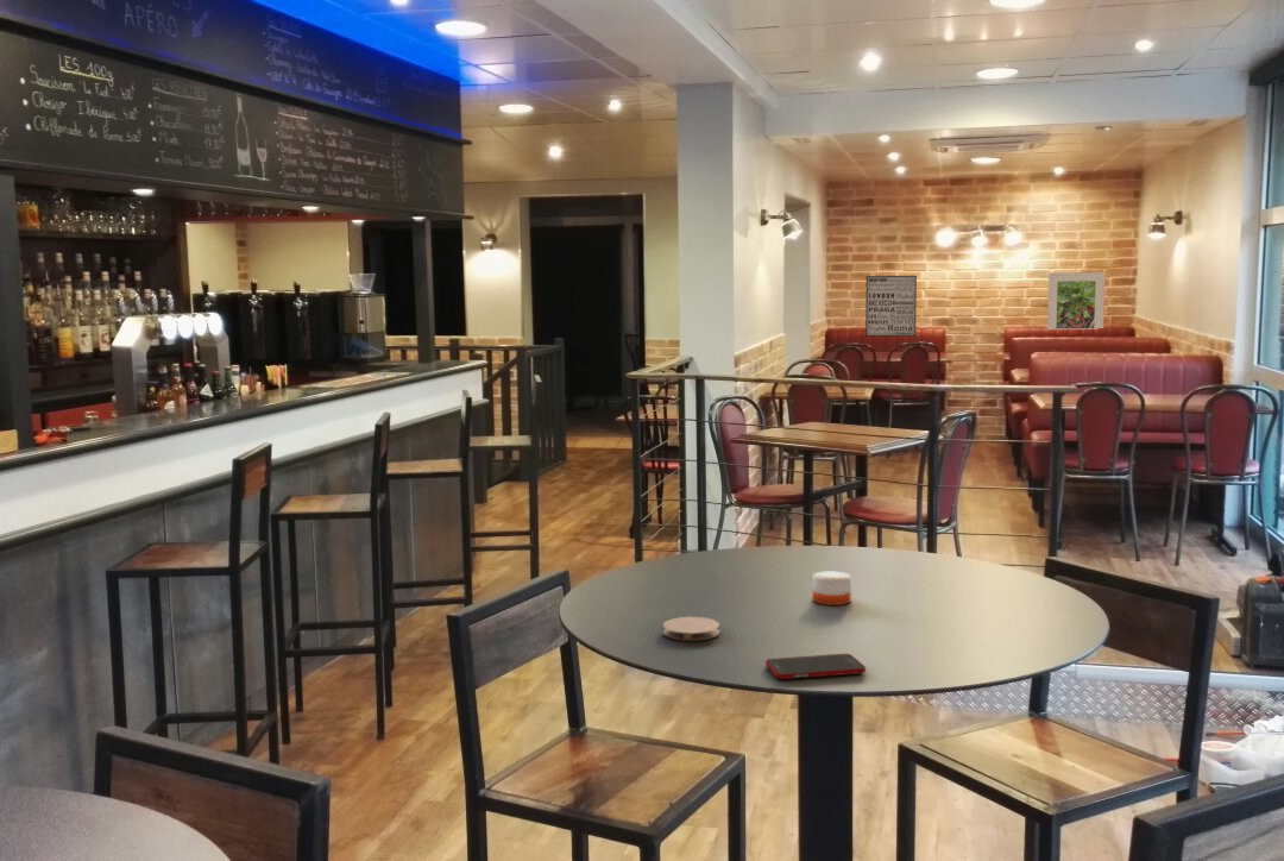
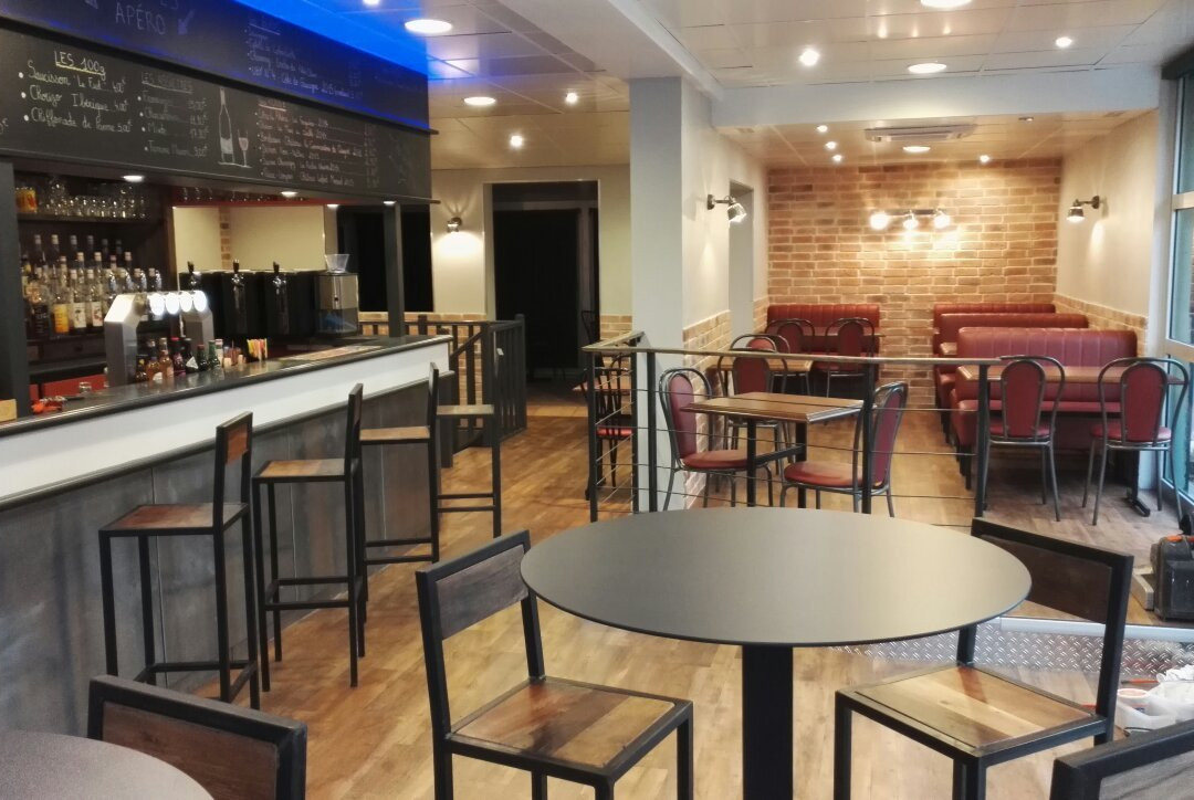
- cell phone (814, 666)
- coaster (691, 628)
- wall art (890, 306)
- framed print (1075, 304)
- candle (831, 574)
